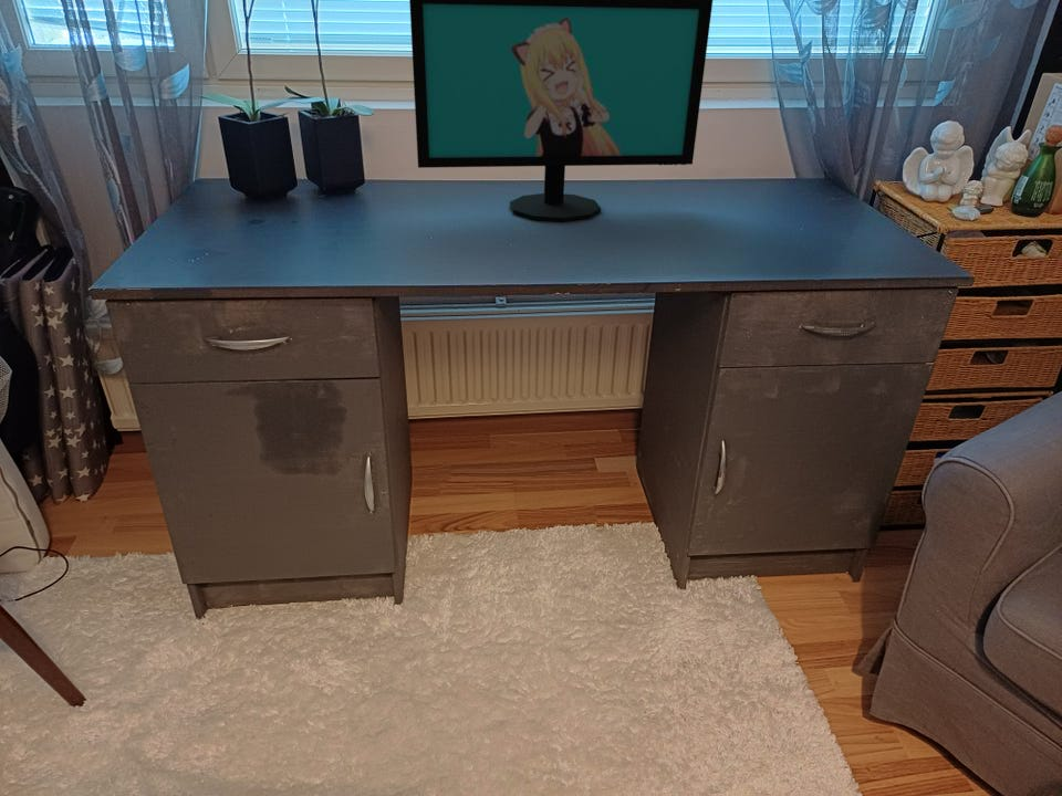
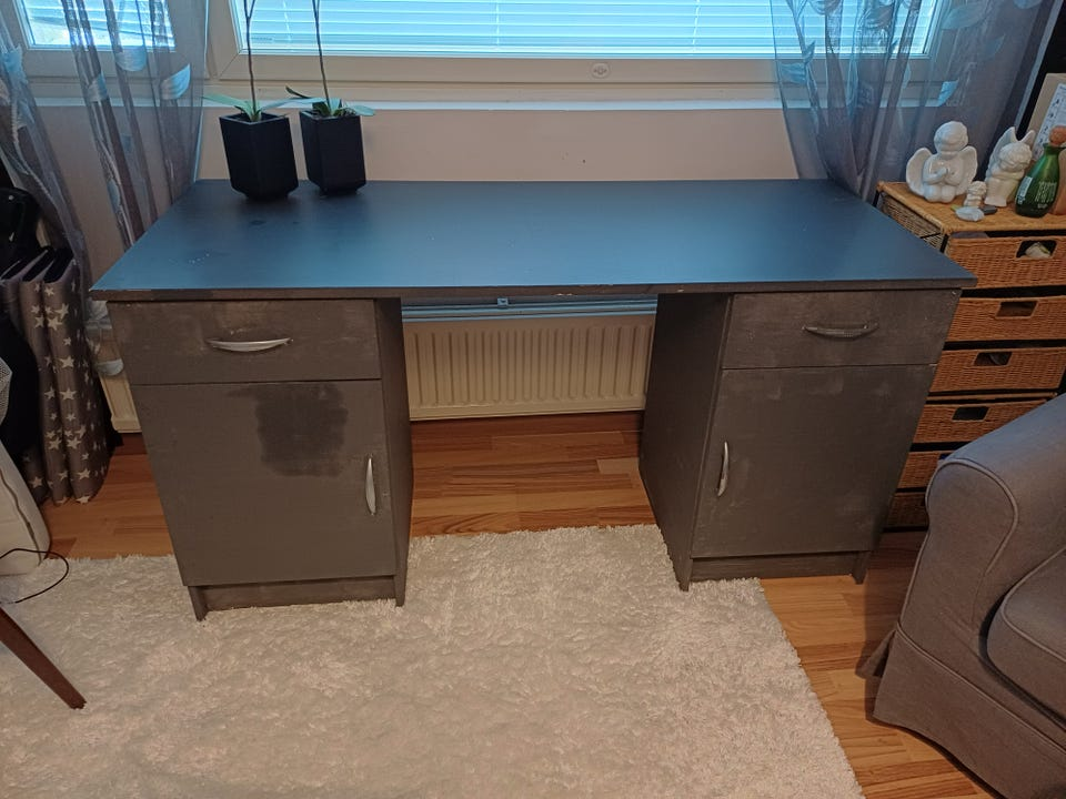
- computer monitor (559, 108)
